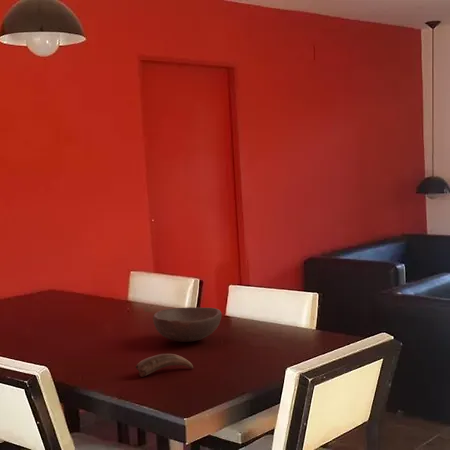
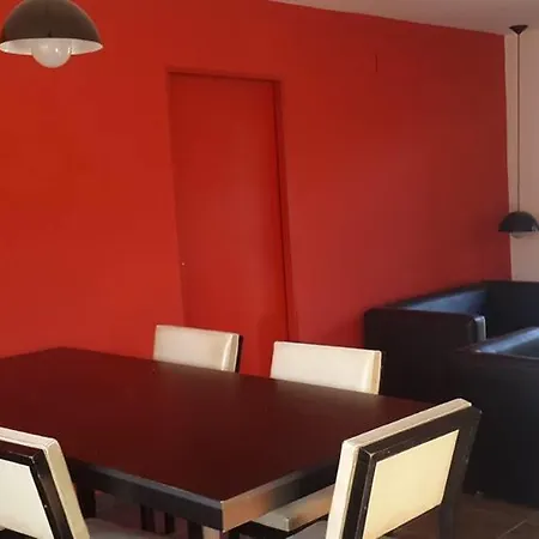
- bowl (187, 326)
- animal claw (162, 362)
